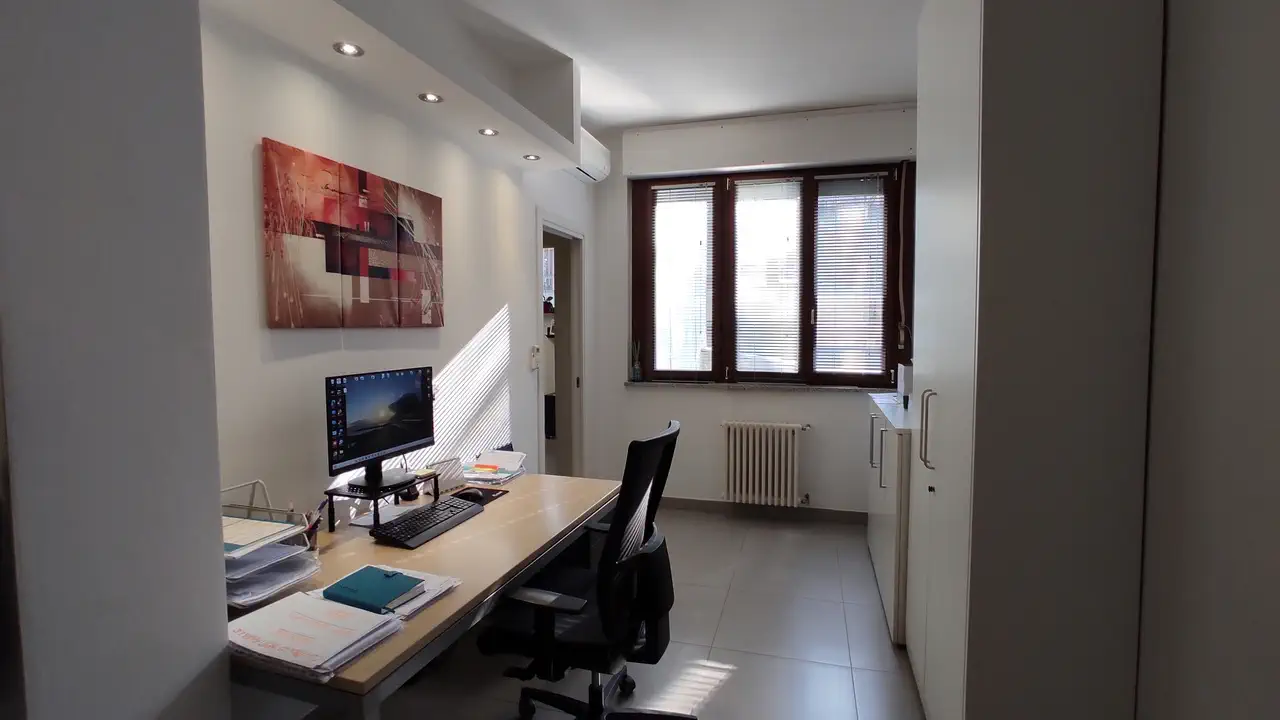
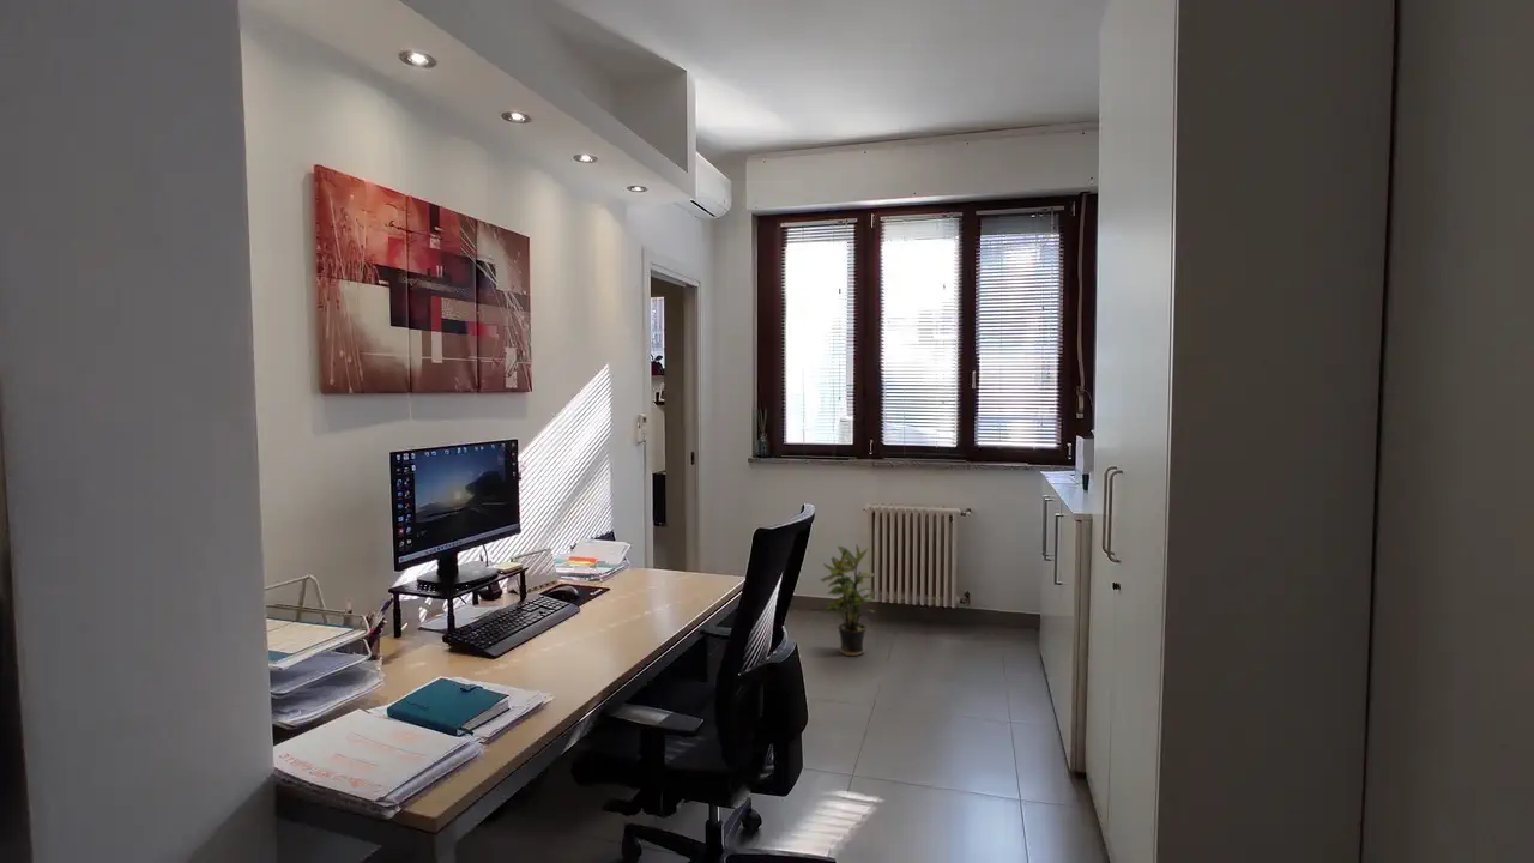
+ potted plant (847, 599)
